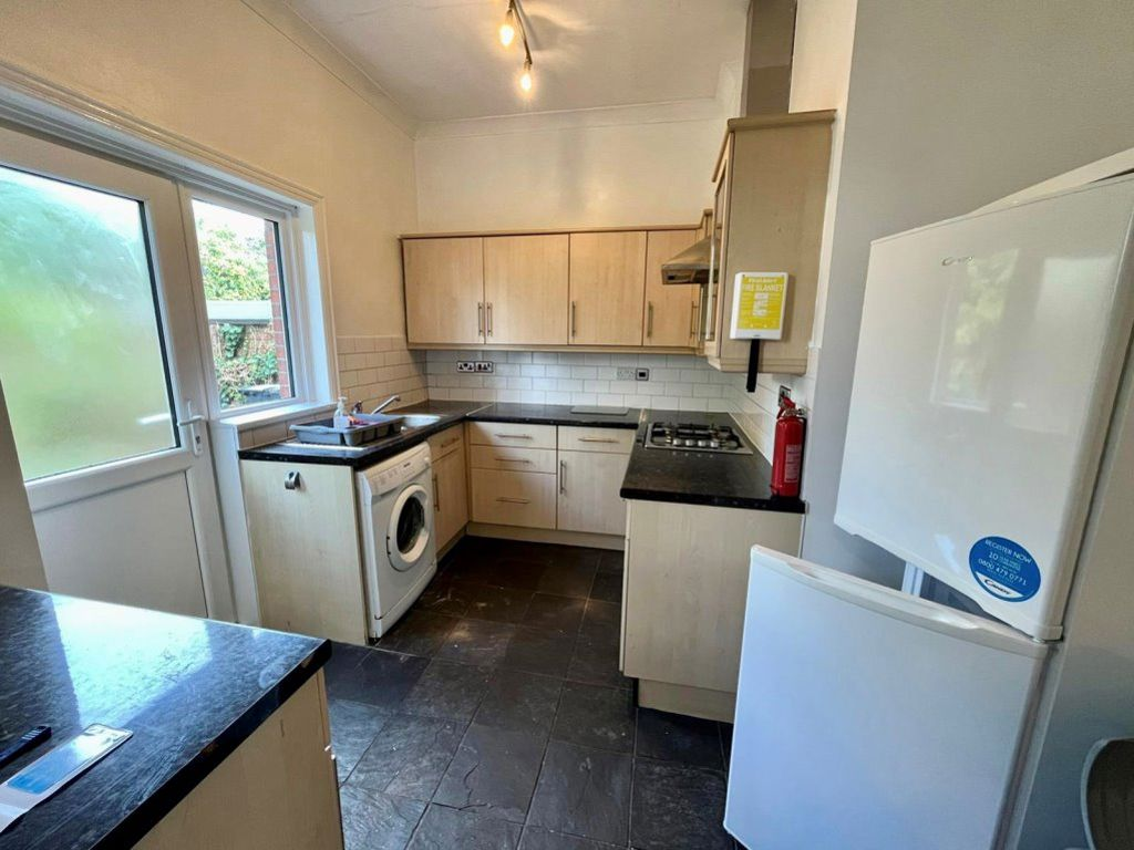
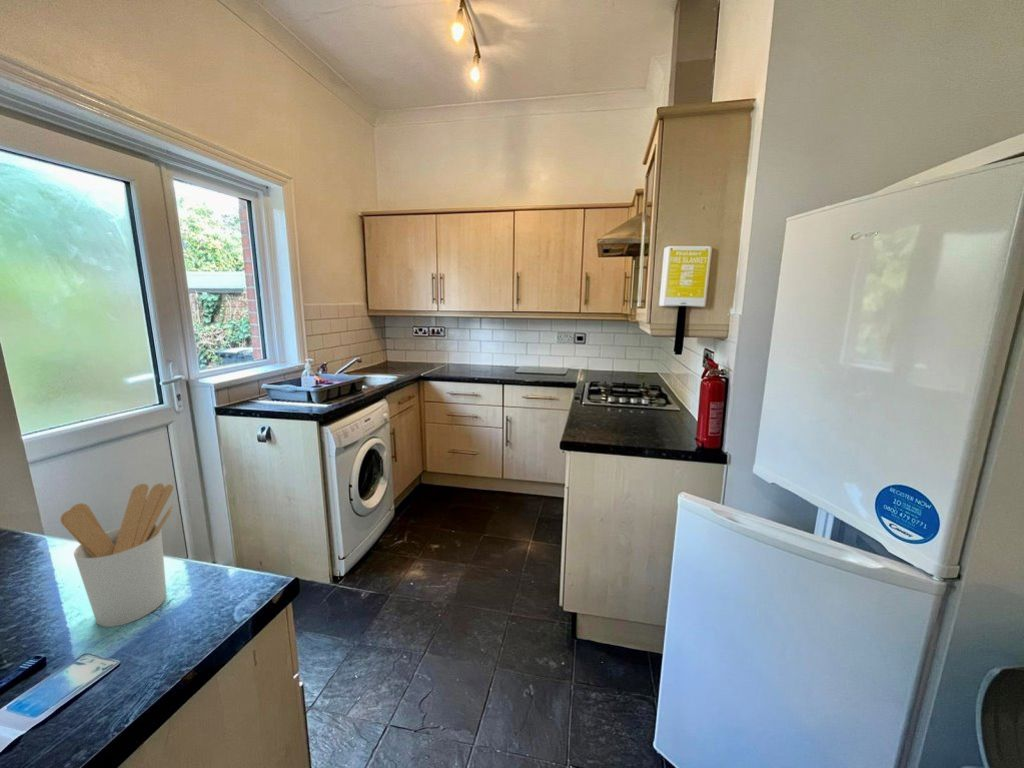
+ utensil holder (135, 547)
